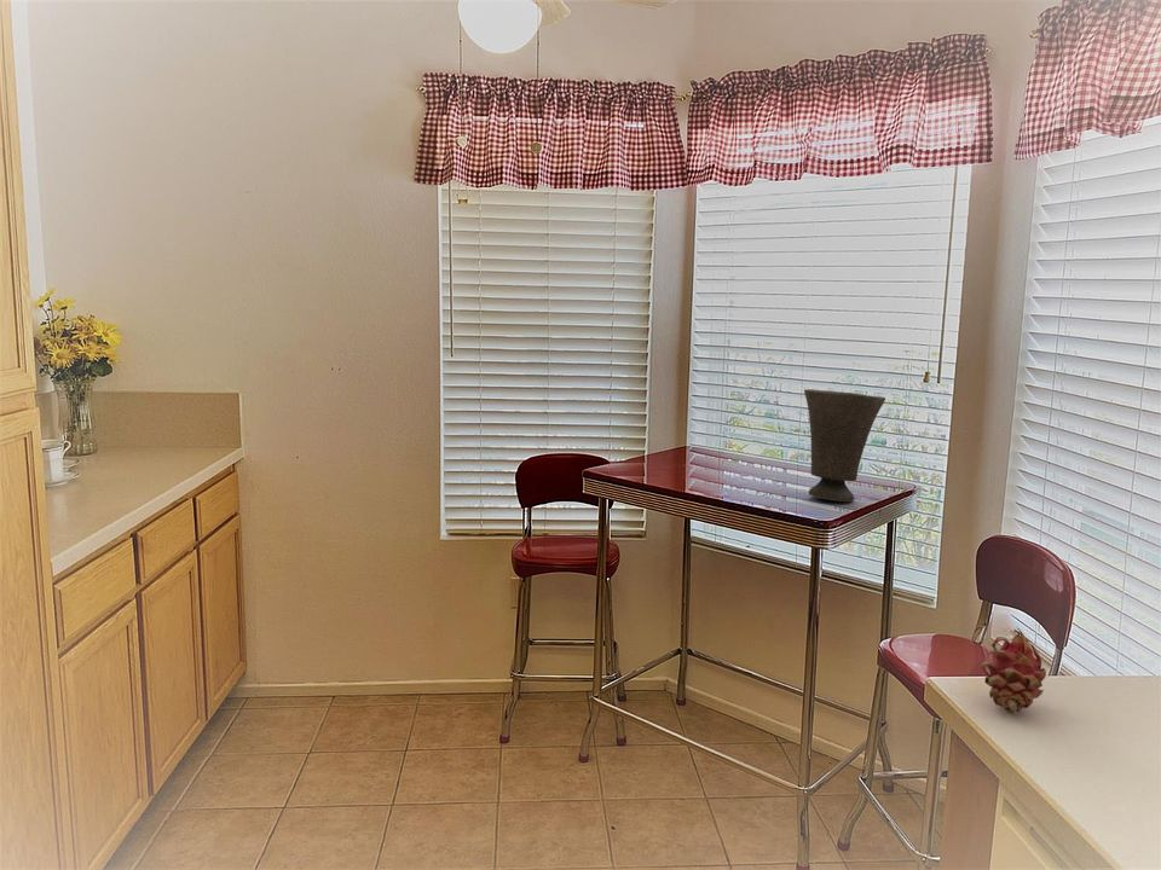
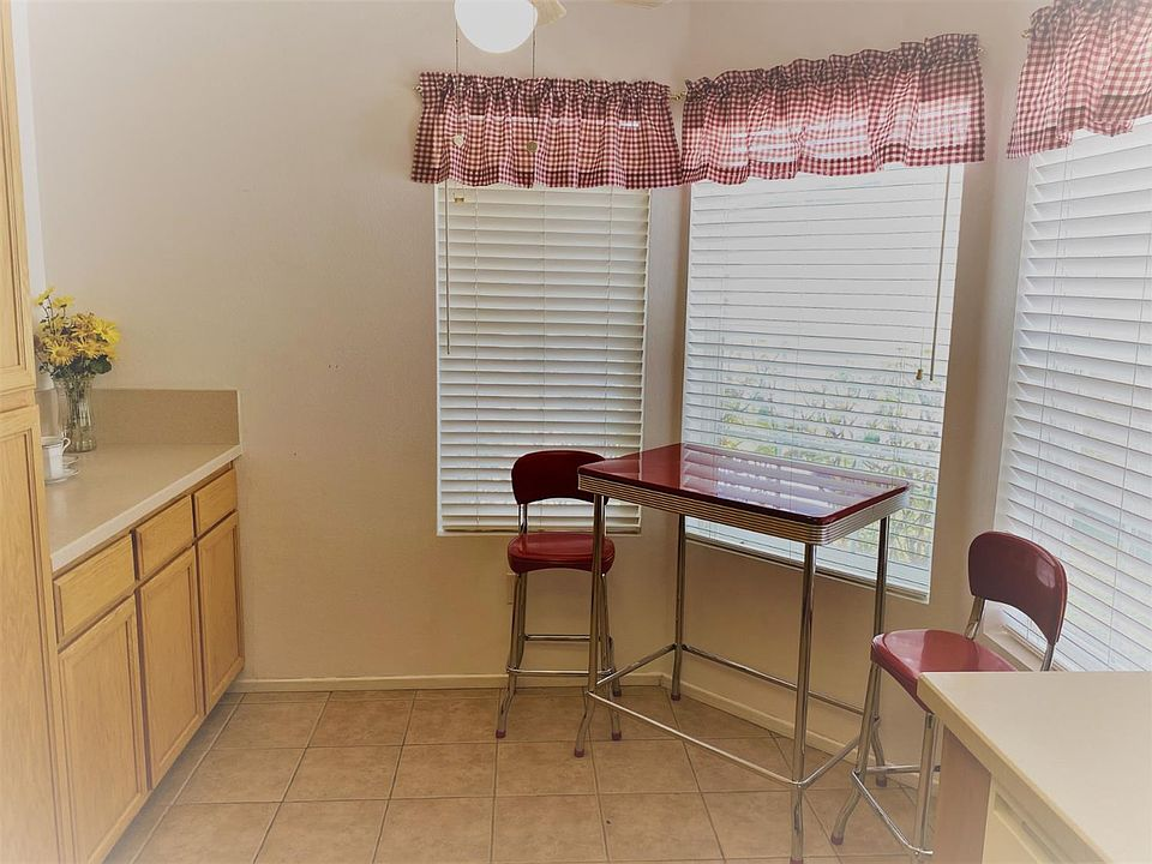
- vase (841, 445)
- fruit (1012, 667)
